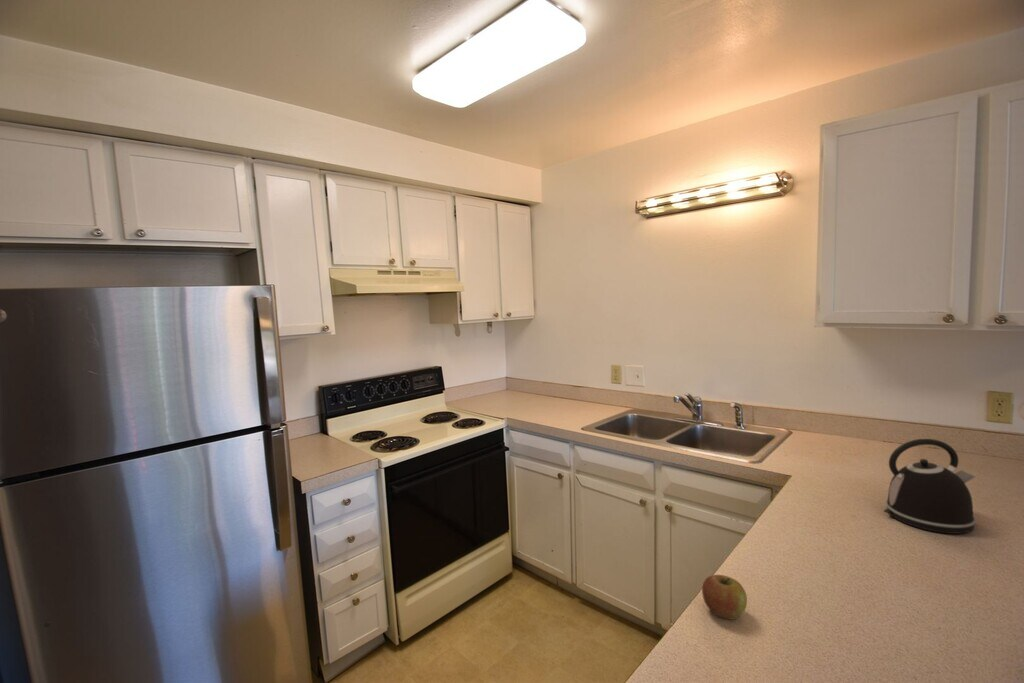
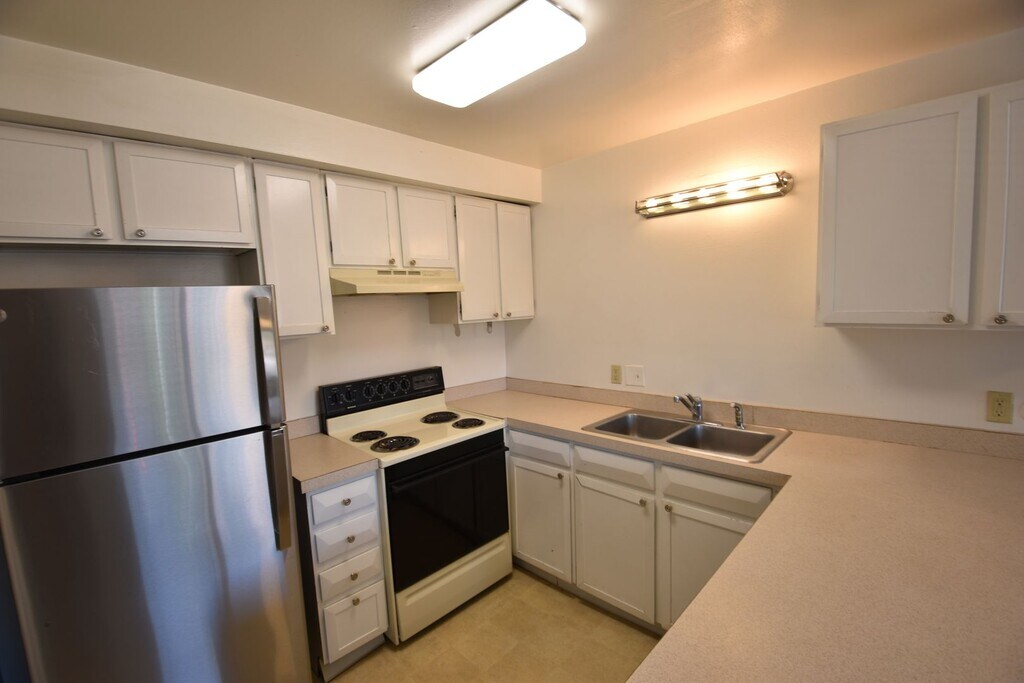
- apple (724, 593)
- kettle (928, 478)
